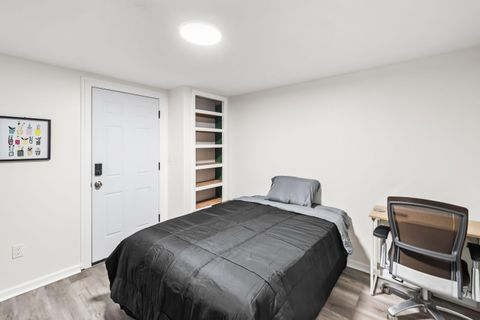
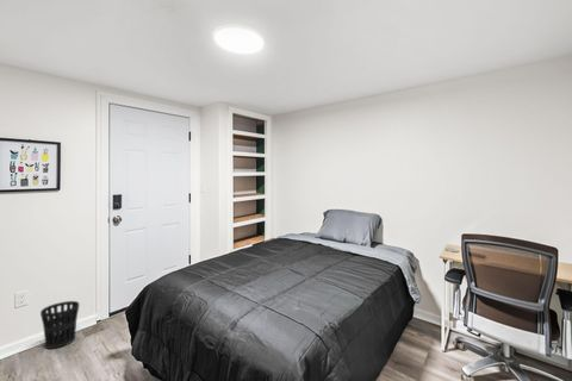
+ wastebasket (60, 324)
